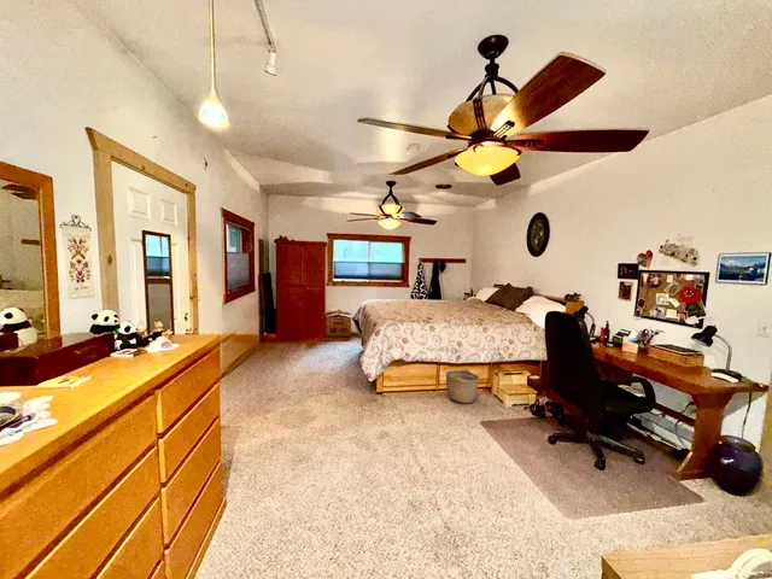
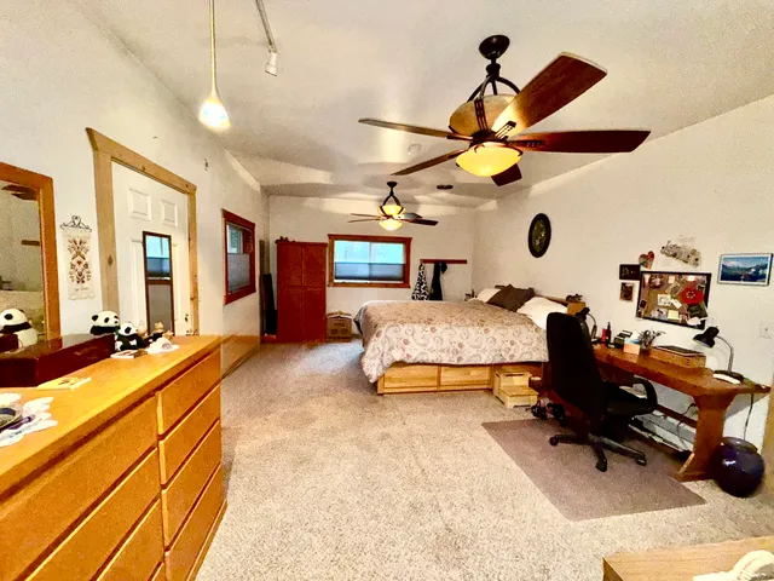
- basket (461, 385)
